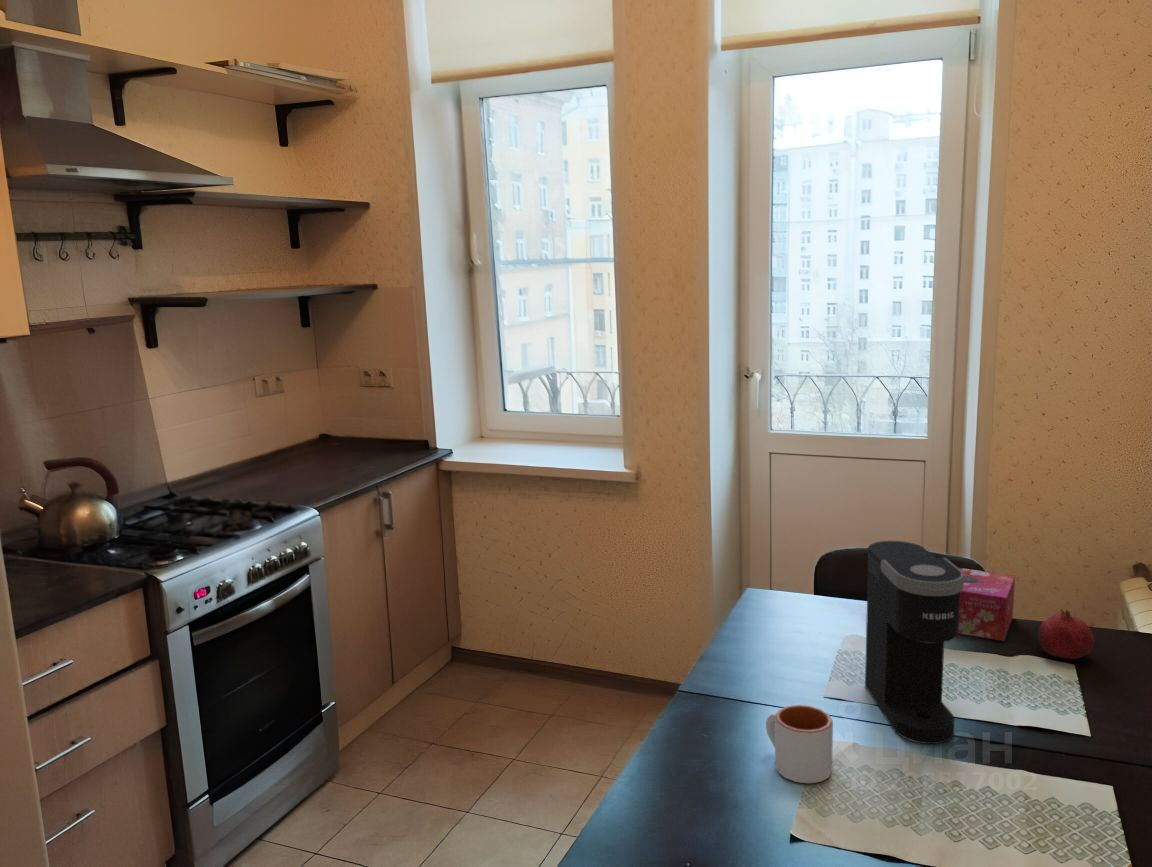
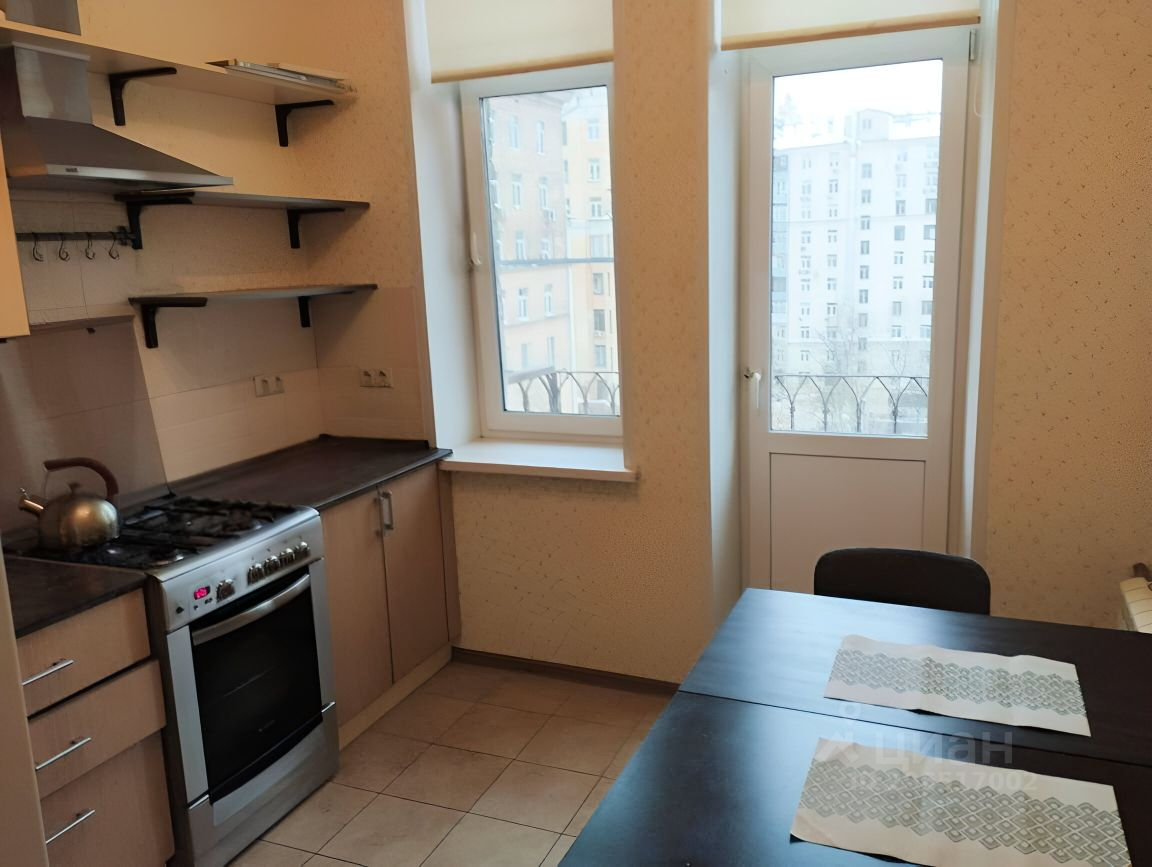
- fruit (1066, 632)
- tissue box (960, 596)
- mug (796, 739)
- coffee maker (910, 634)
